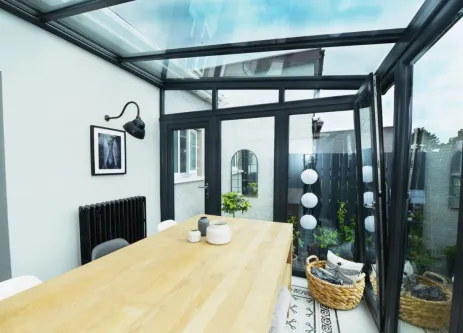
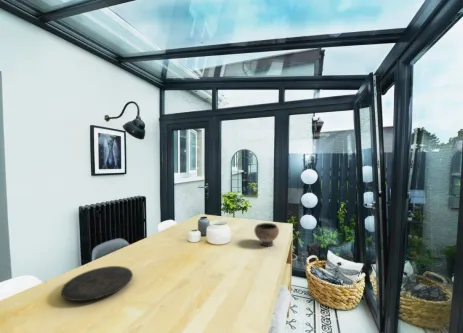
+ plate (99, 283)
+ bowl (266, 234)
